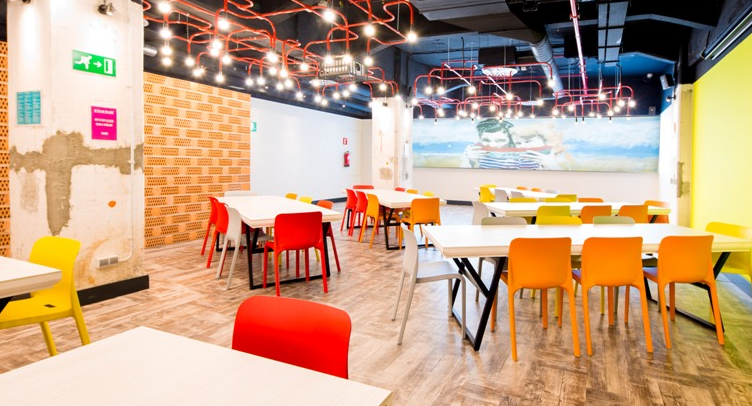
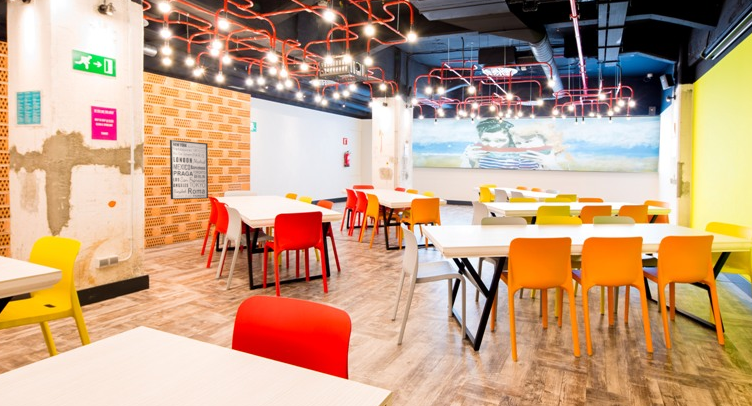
+ wall art (189, 170)
